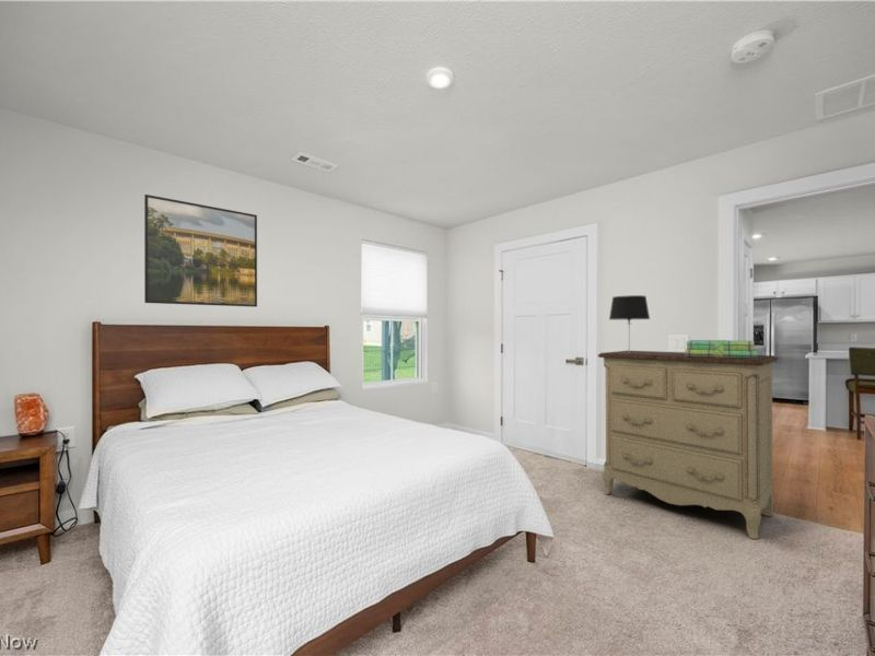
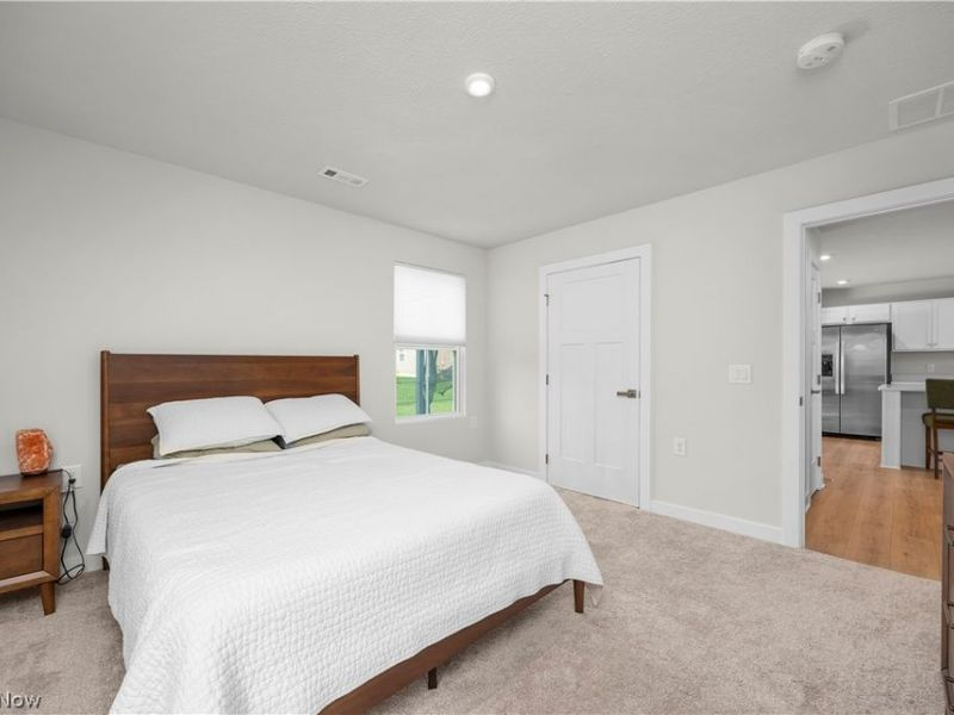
- table lamp (629, 323)
- dresser (681, 429)
- stack of books (720, 348)
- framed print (205, 255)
